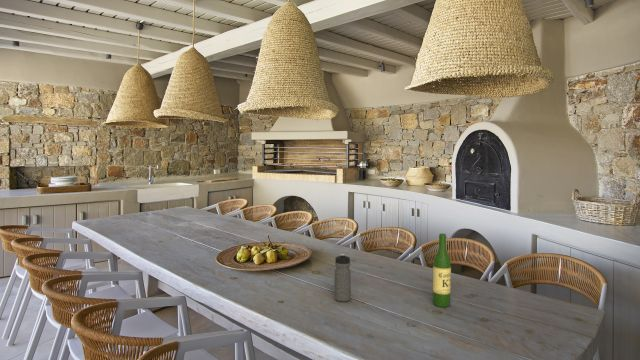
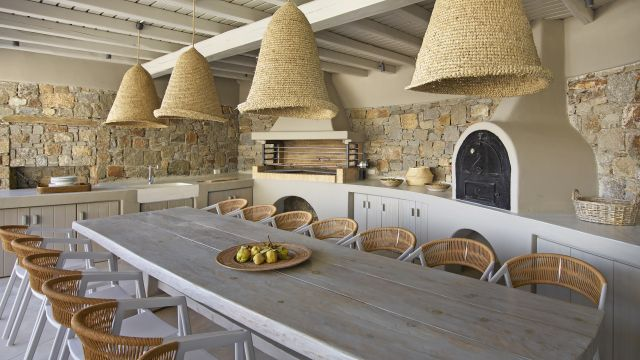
- wine bottle (442, 269)
- water bottle (342, 276)
